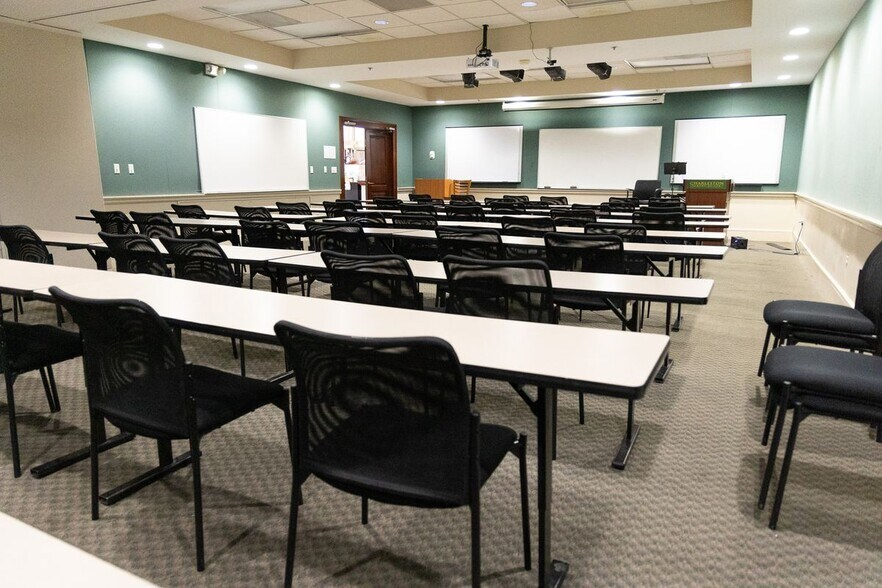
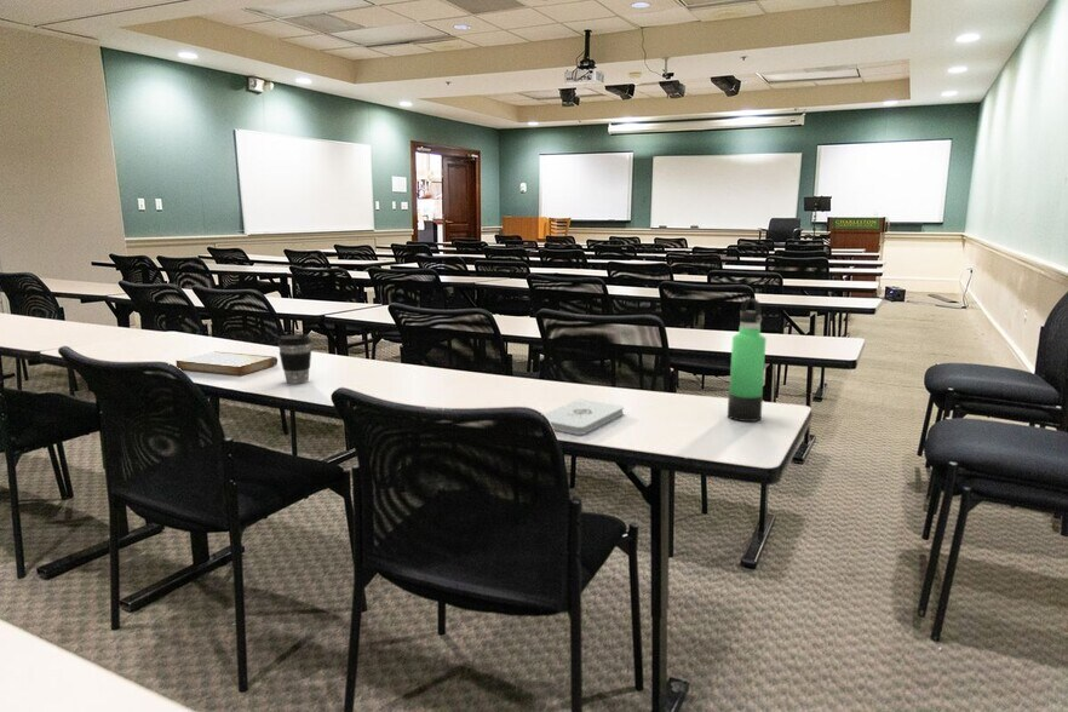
+ book (228, 362)
+ coffee cup (295, 358)
+ thermos bottle (747, 358)
+ notepad (580, 415)
